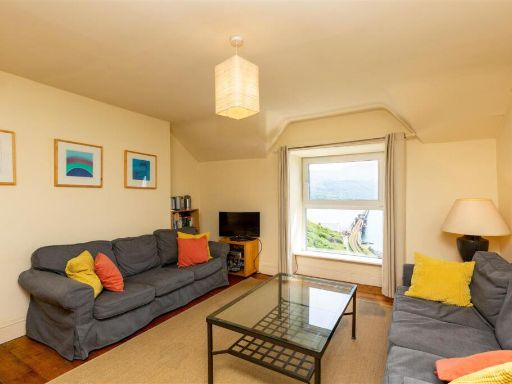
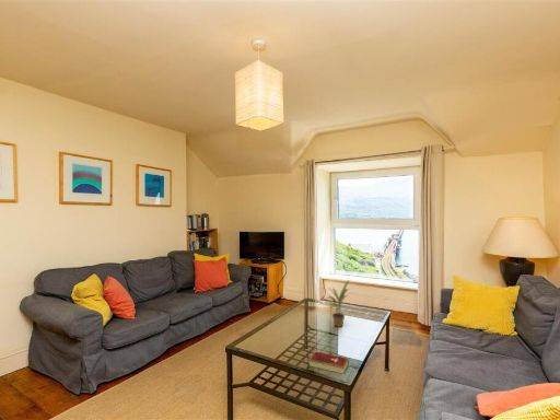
+ hardcover book (328, 361)
+ potted plant (340, 304)
